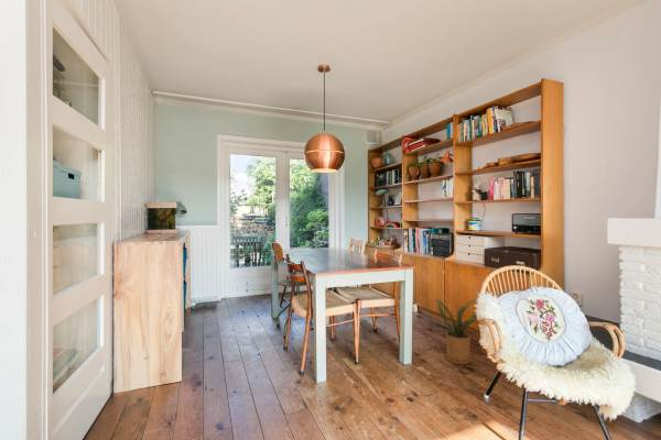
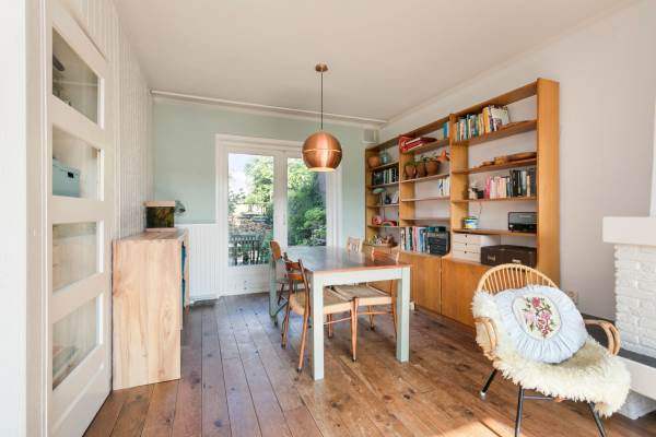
- house plant (459, 327)
